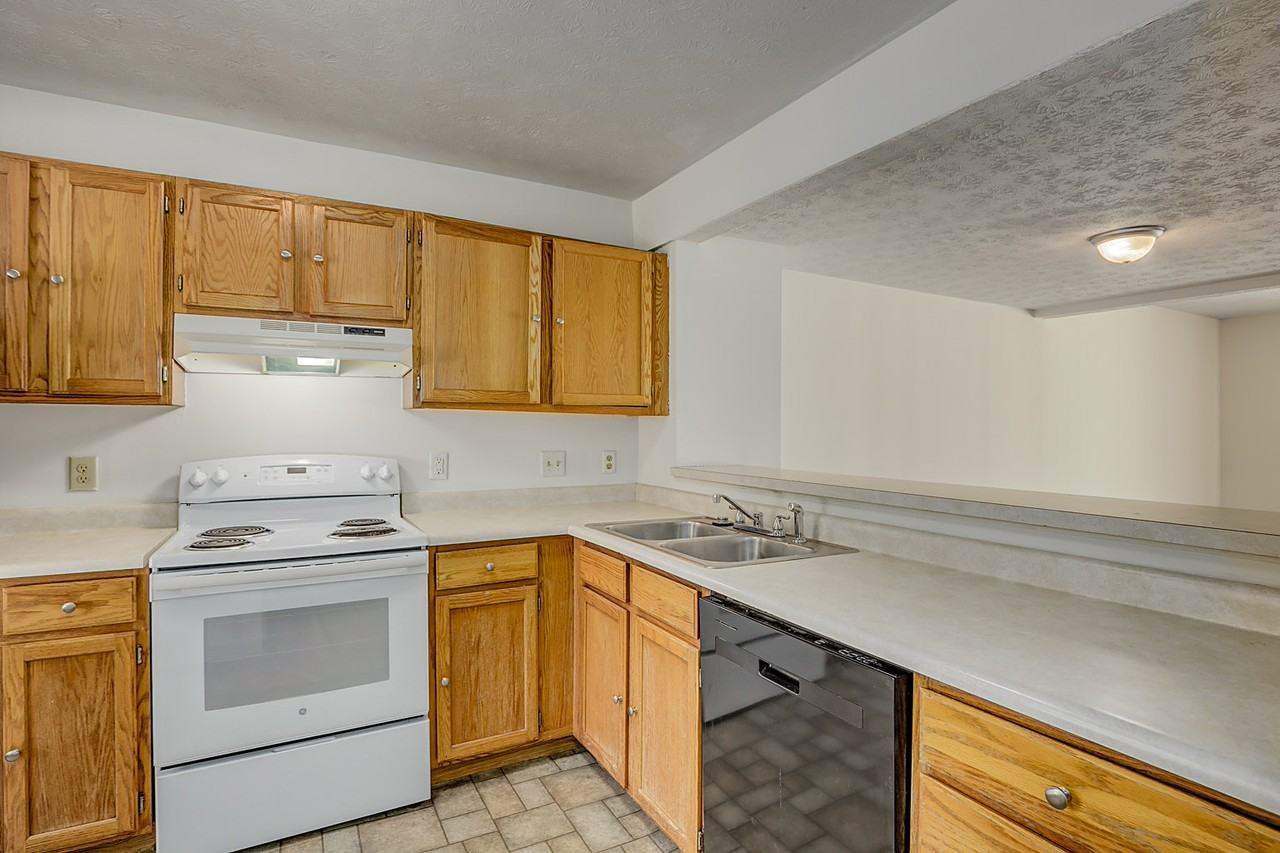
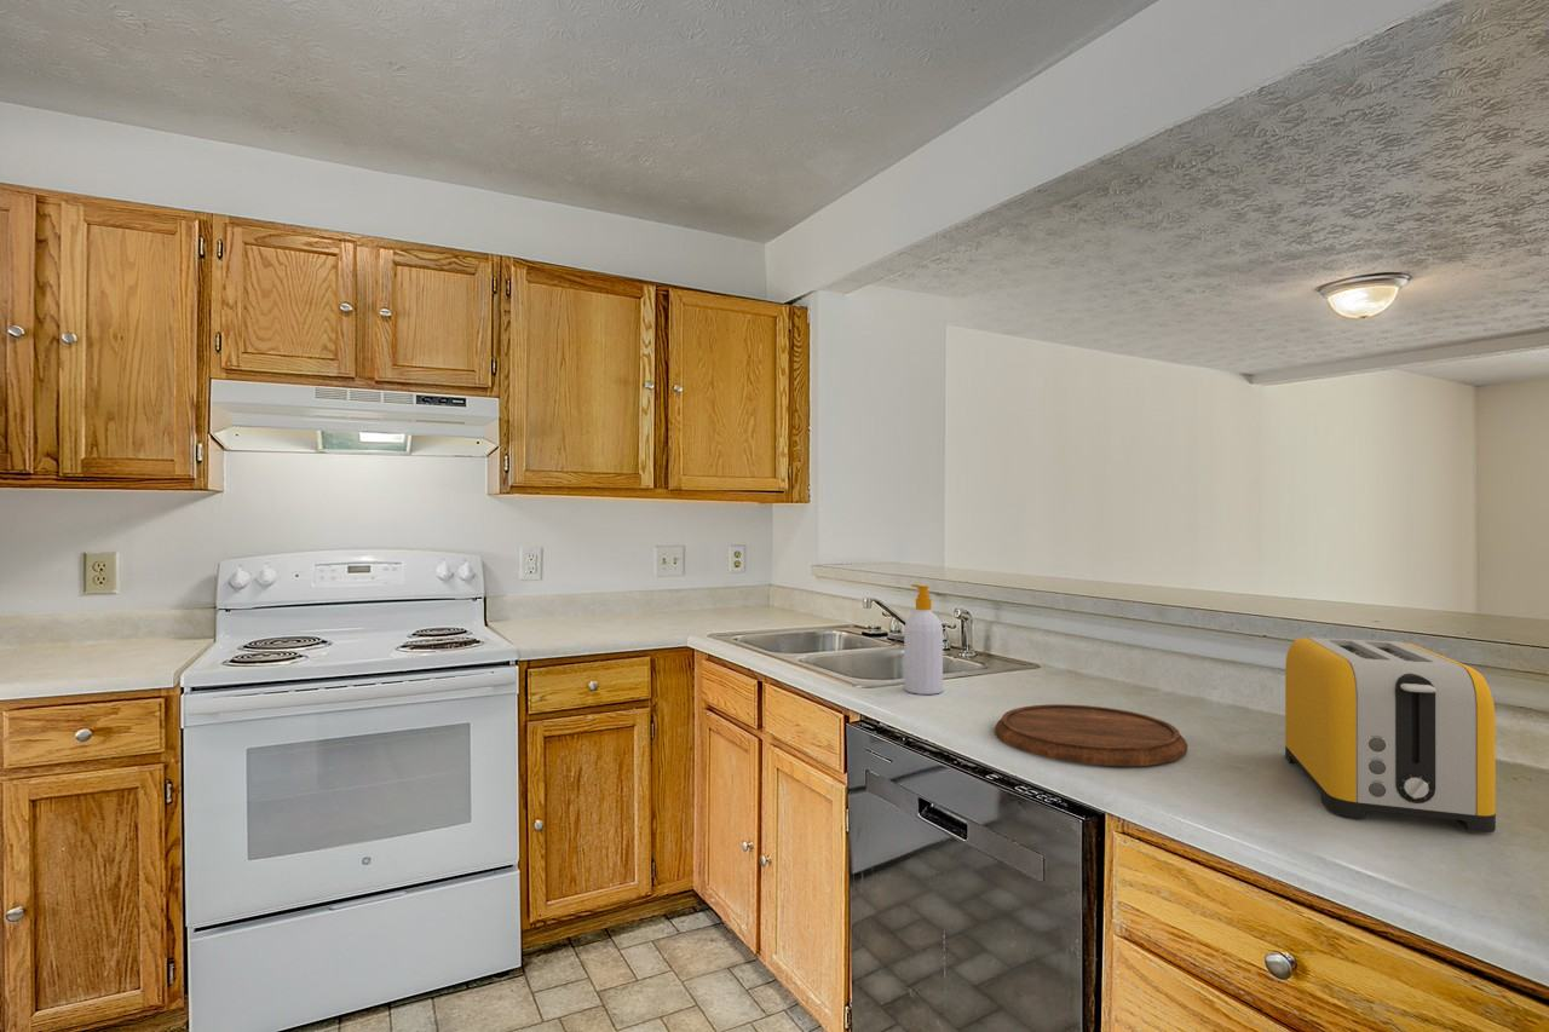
+ toaster (1378, 720)
+ soap bottle (922, 638)
+ cutting board (1087, 731)
